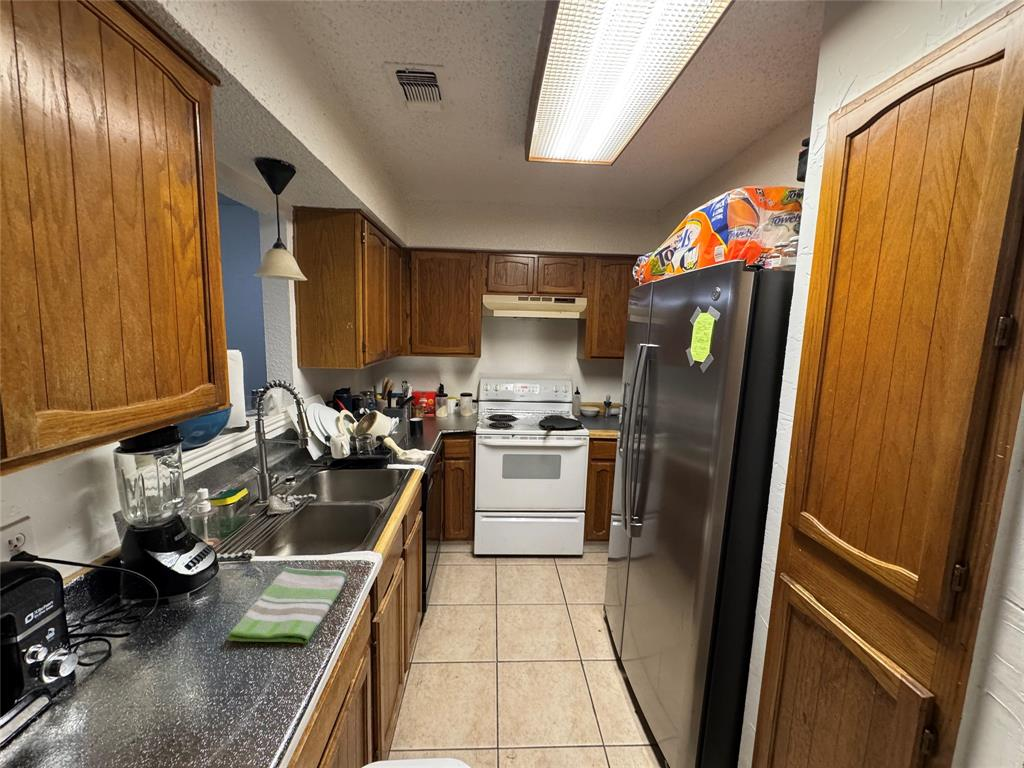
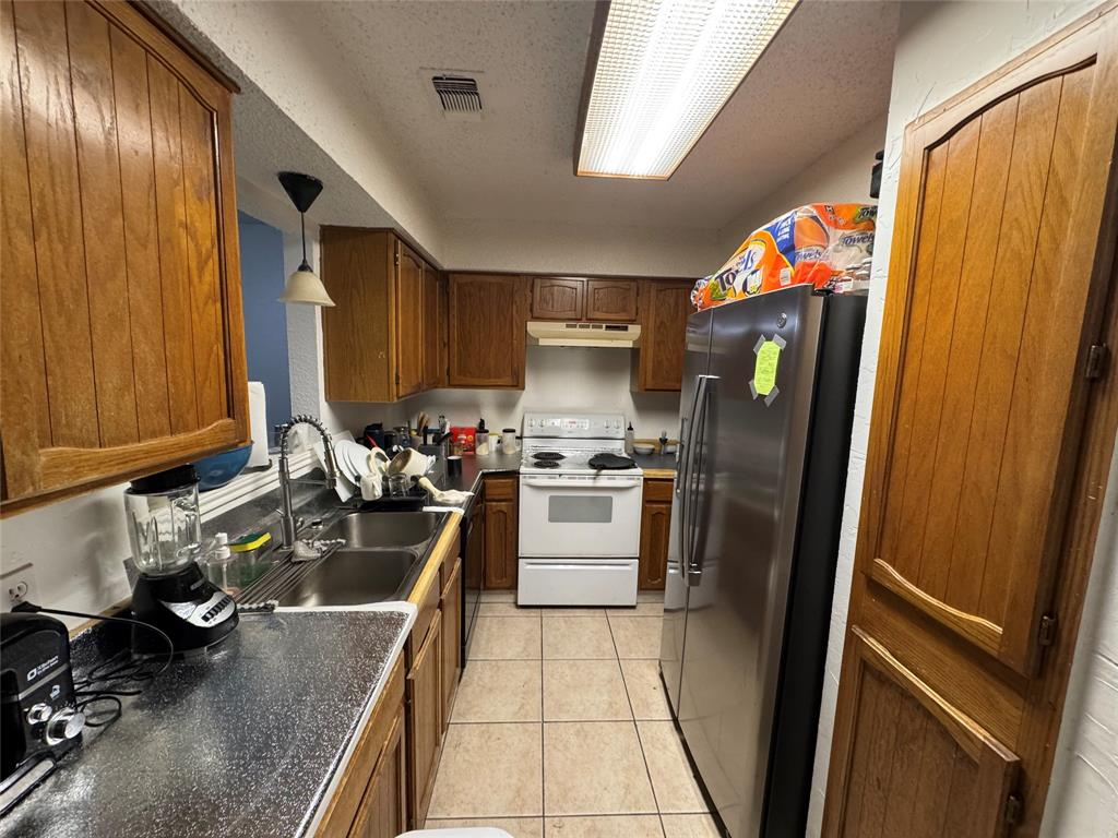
- dish towel (294, 600)
